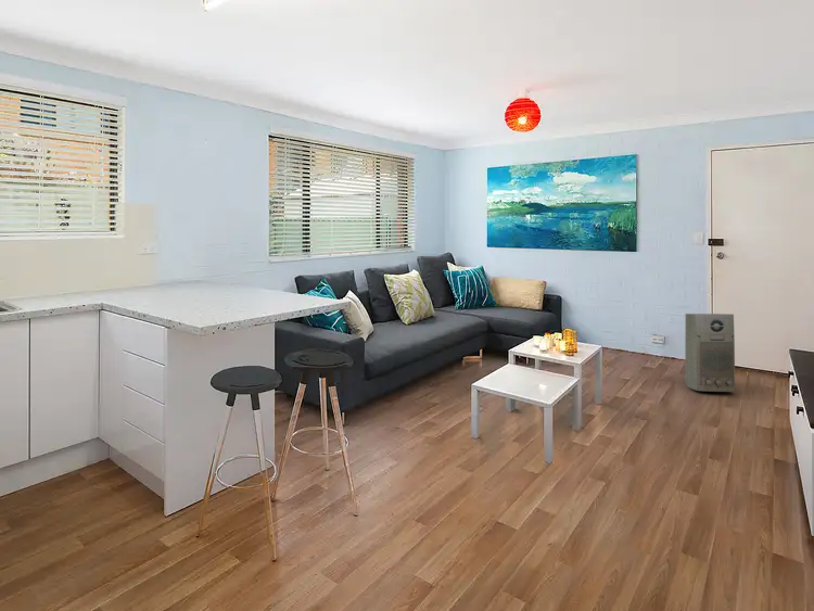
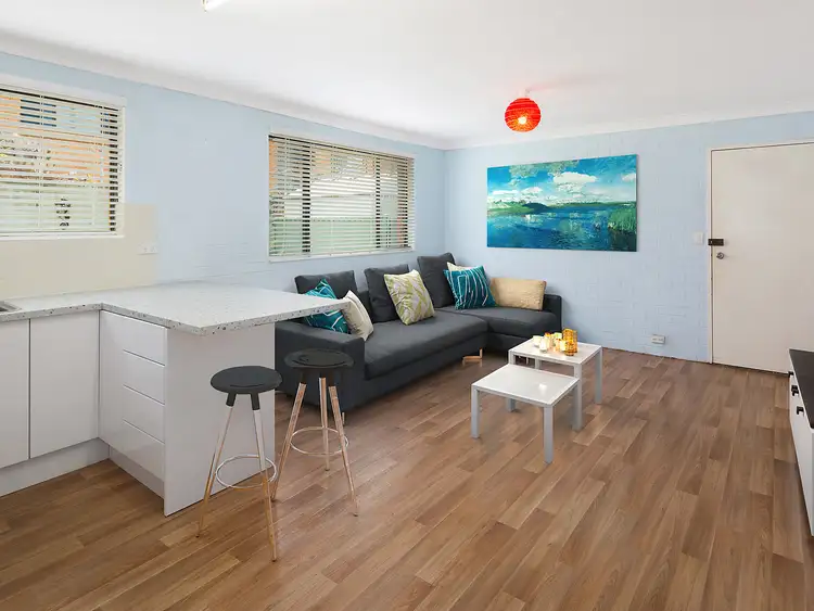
- air purifier (707, 351)
